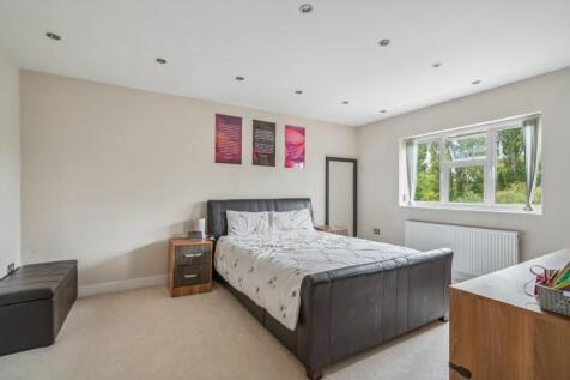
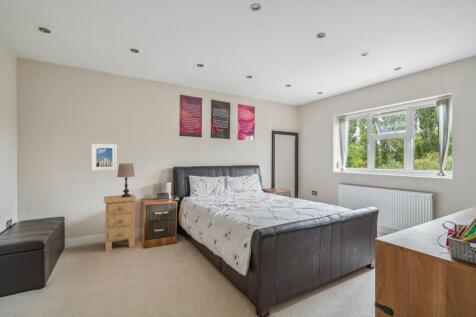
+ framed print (104, 157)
+ table lamp (126, 180)
+ nightstand (120, 221)
